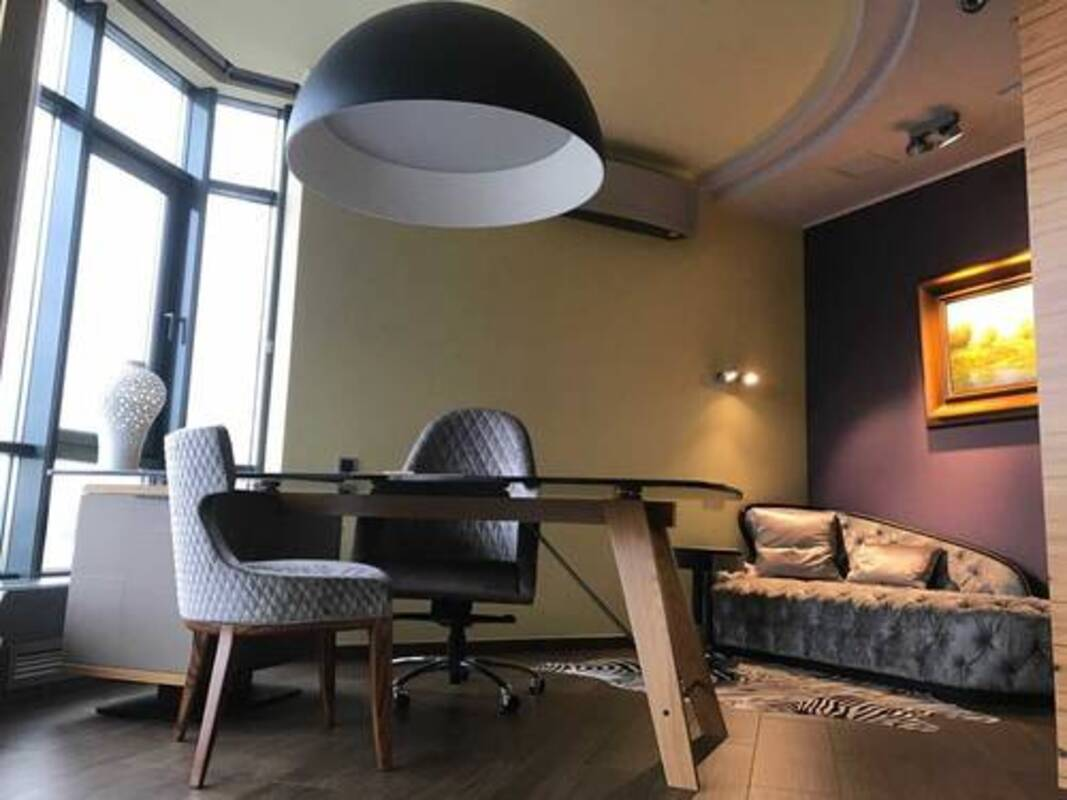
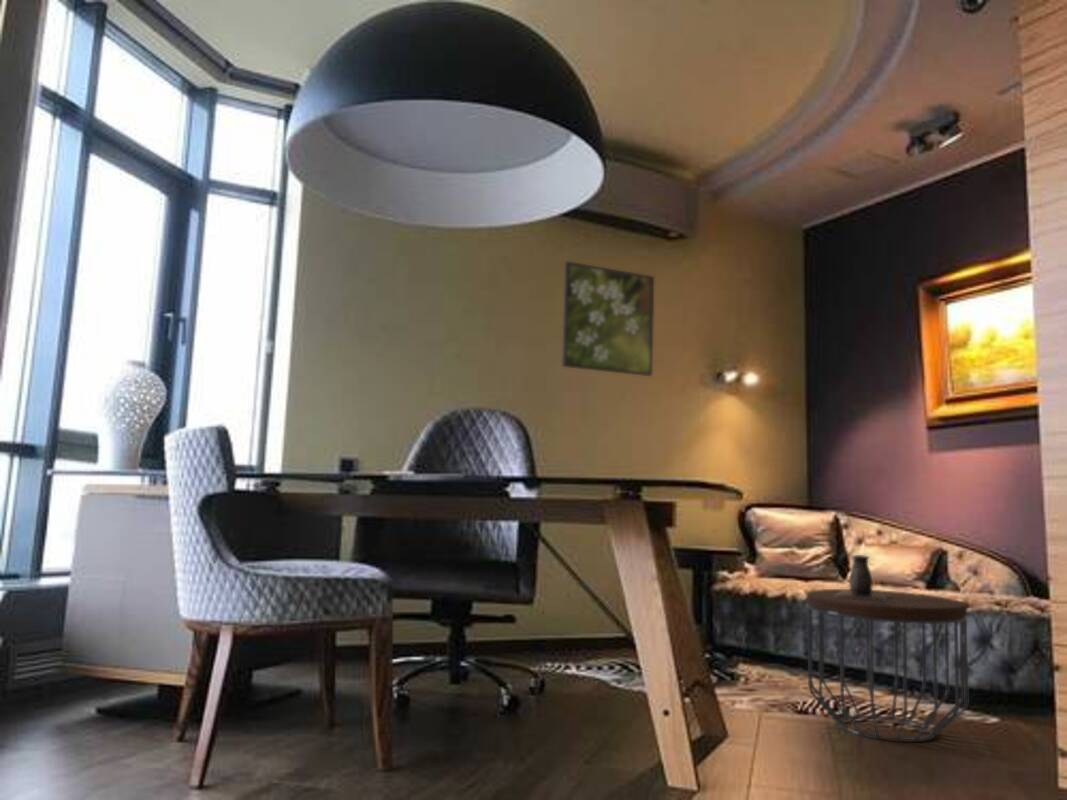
+ decorative vase (862, 575)
+ side table (895, 663)
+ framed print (609, 320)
